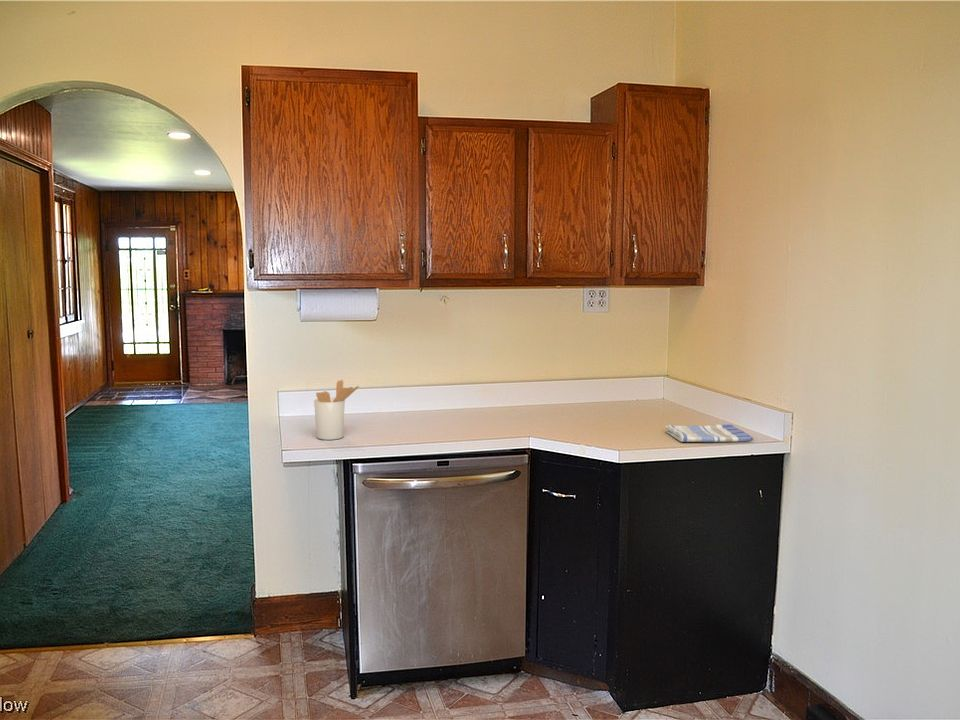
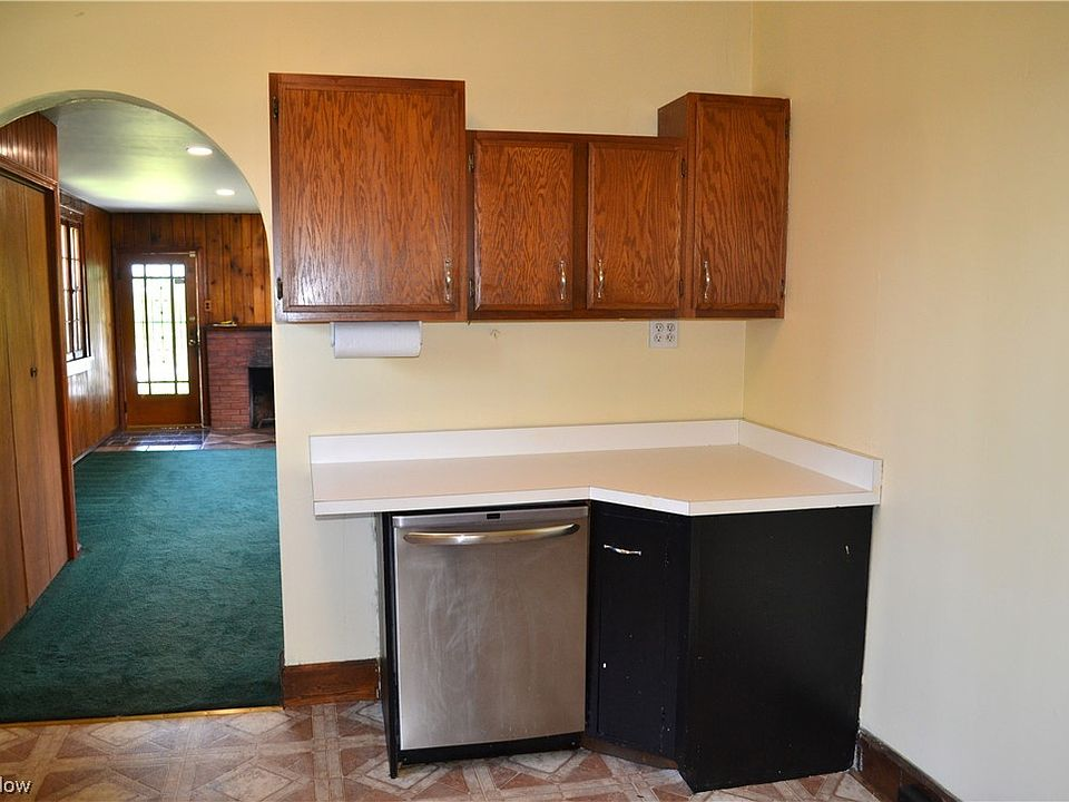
- utensil holder (336, 410)
- dish towel (707, 432)
